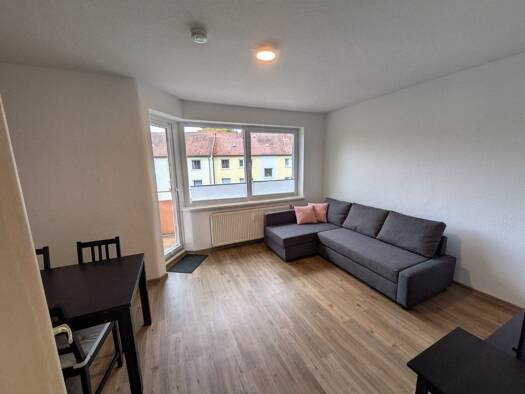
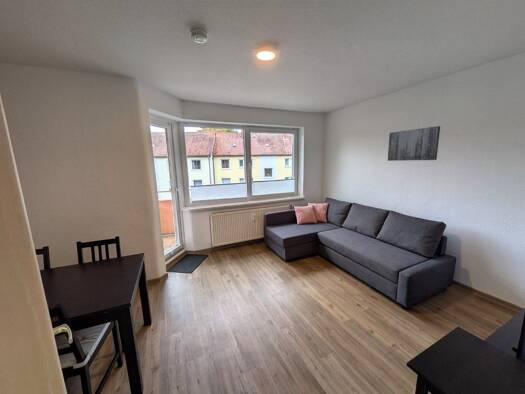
+ wall art (411, 145)
